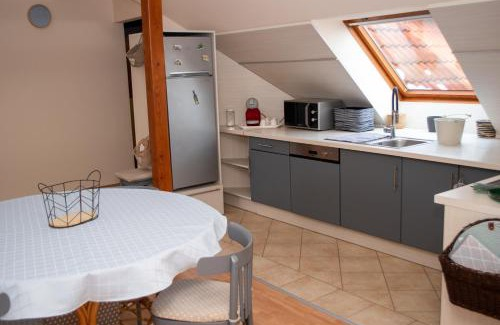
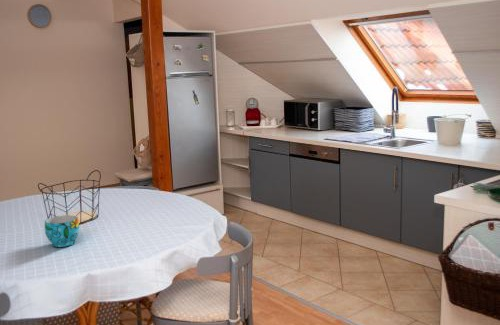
+ cup (60, 231)
